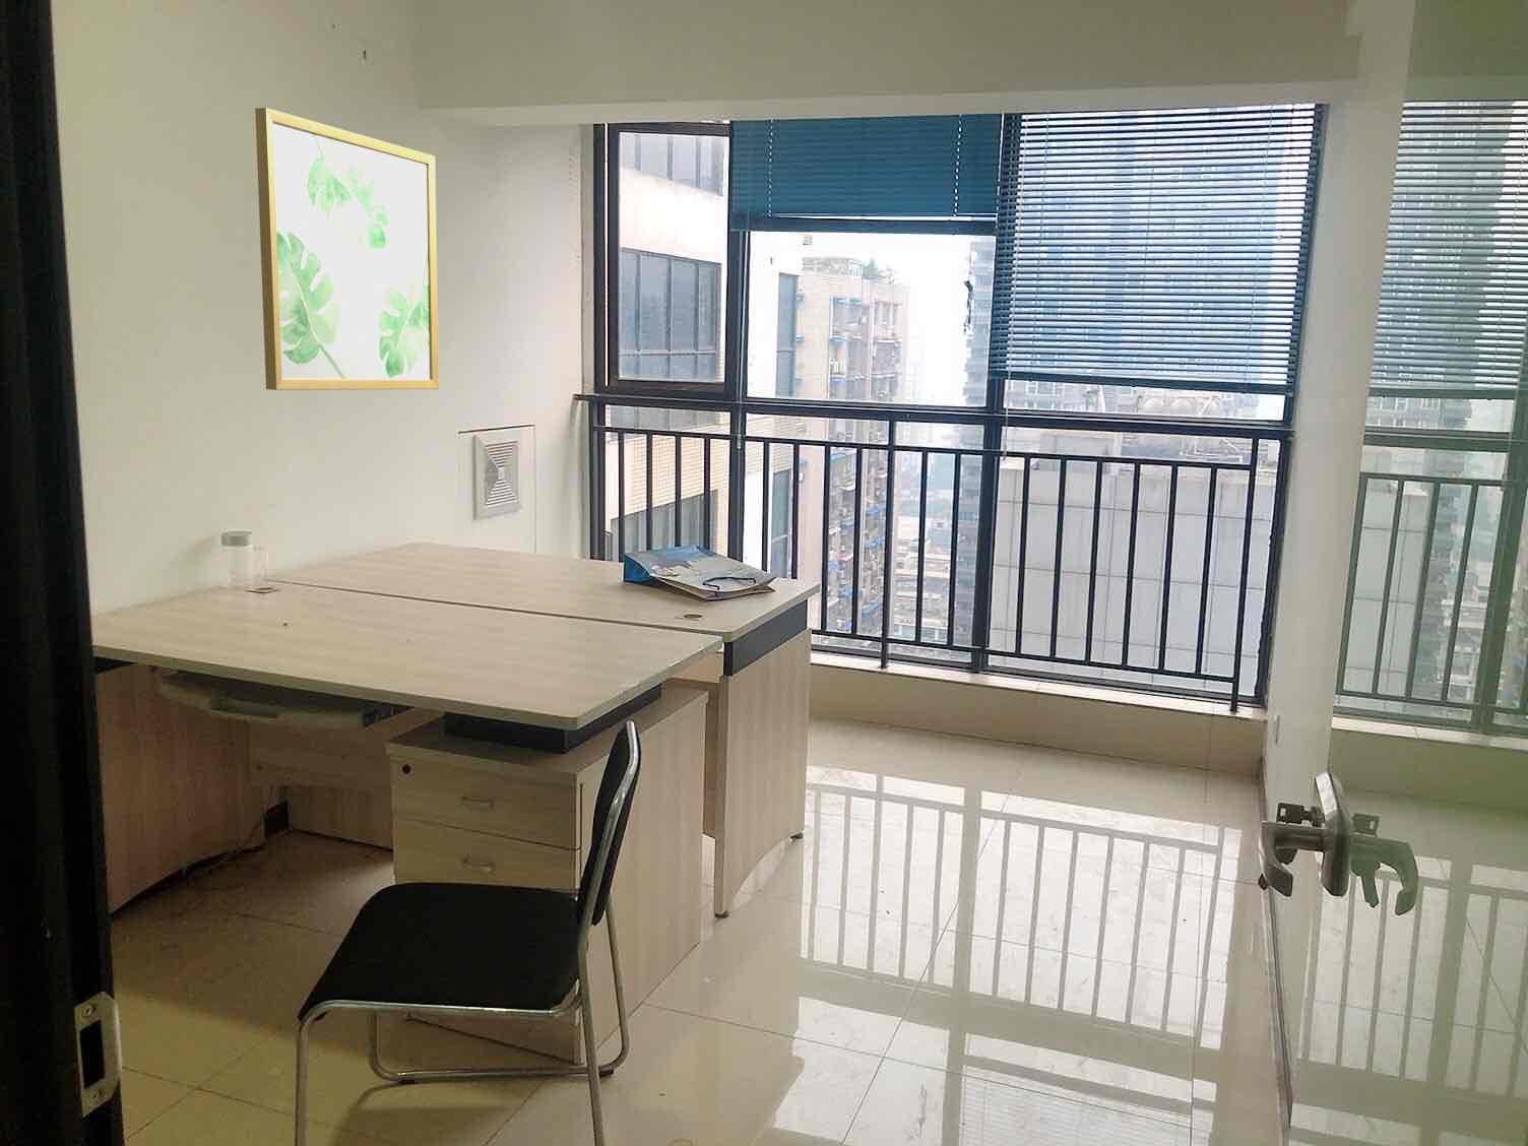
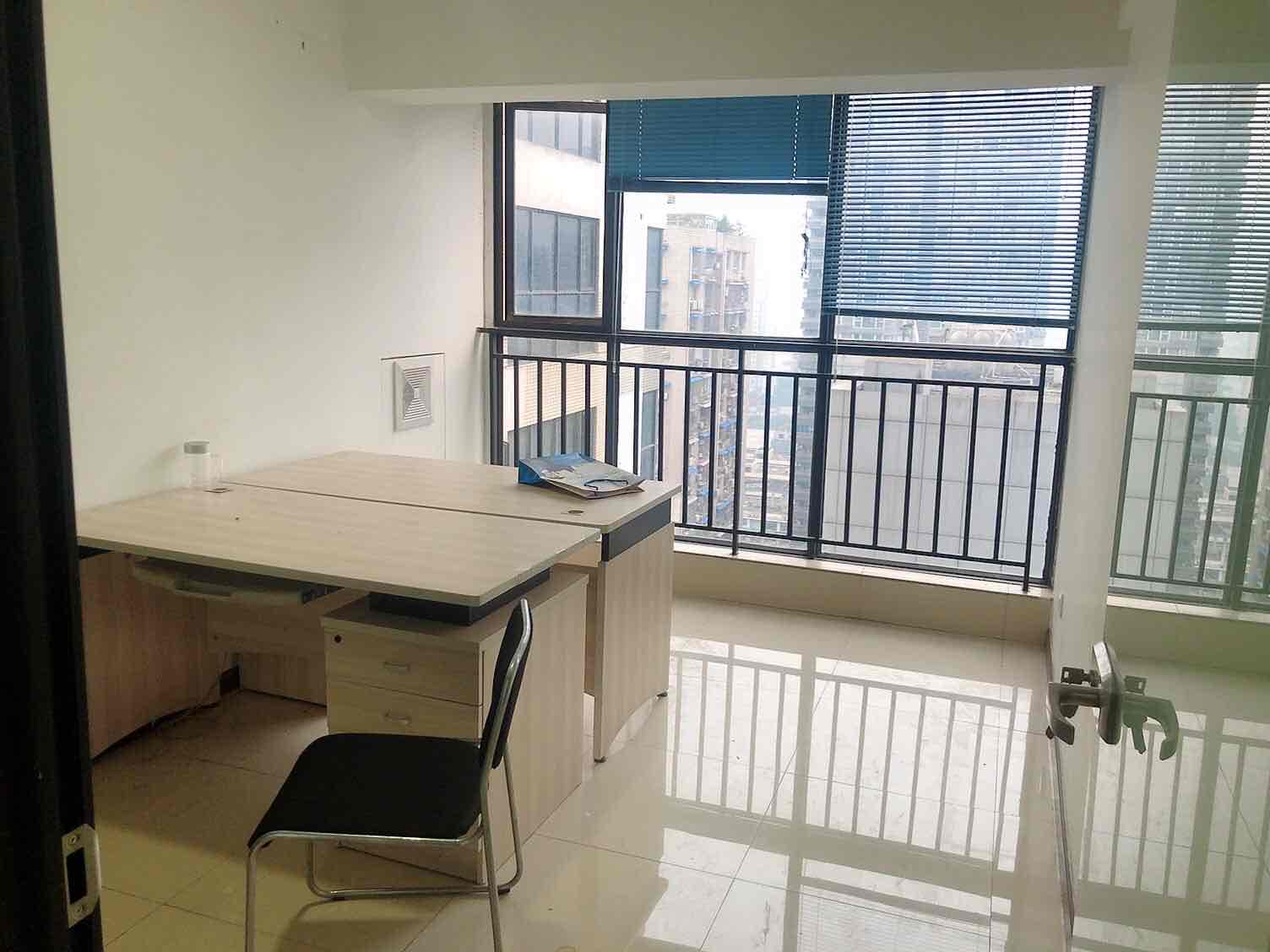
- wall art (356, 264)
